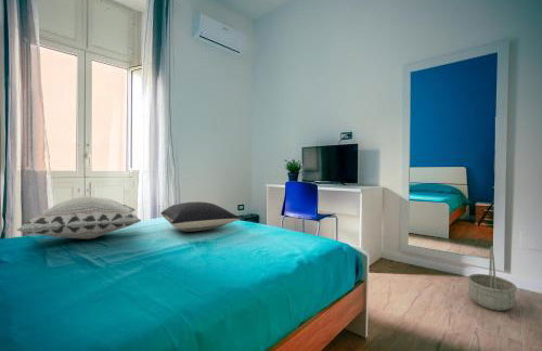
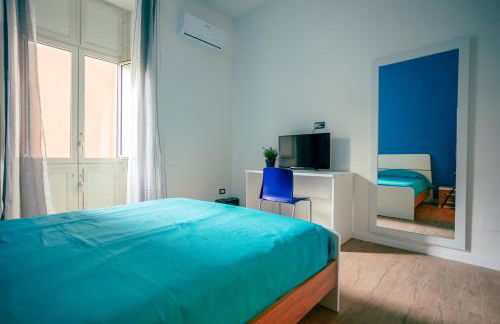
- basket (491, 274)
- decorative pillow (88, 217)
- pillow (198, 216)
